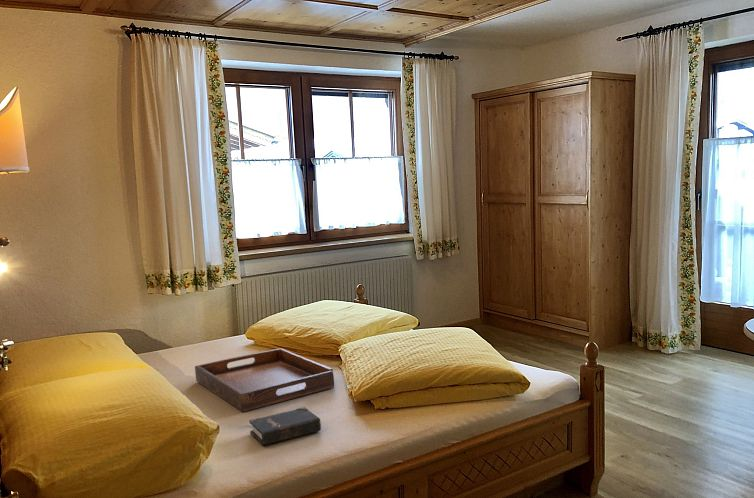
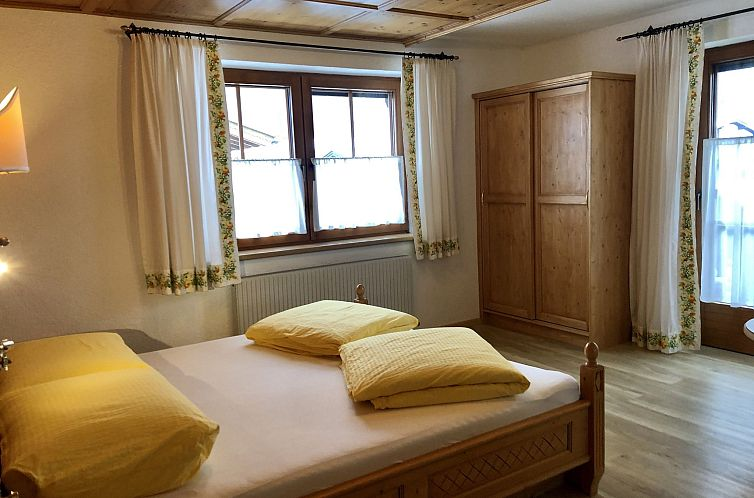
- serving tray (264, 376)
- hardback book (285, 426)
